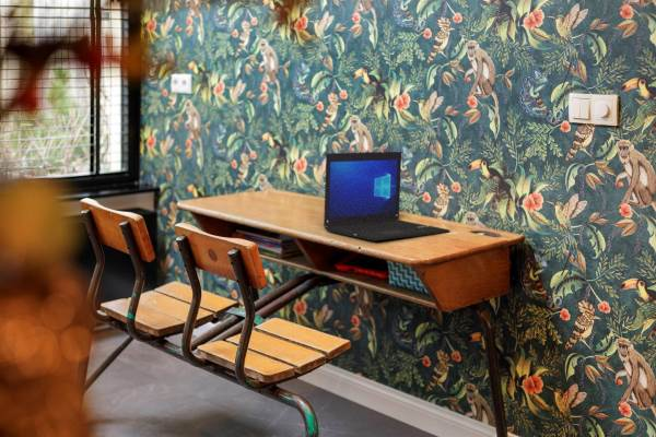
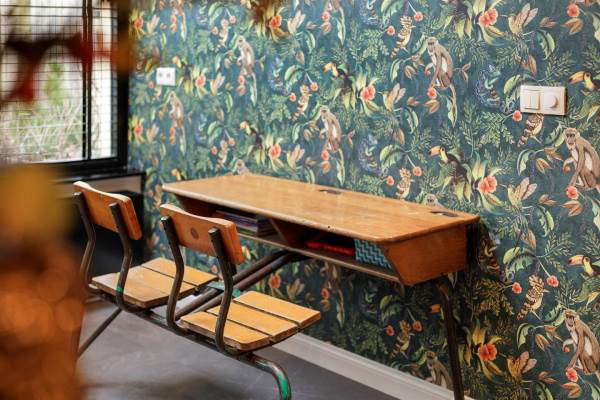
- laptop (387, 193)
